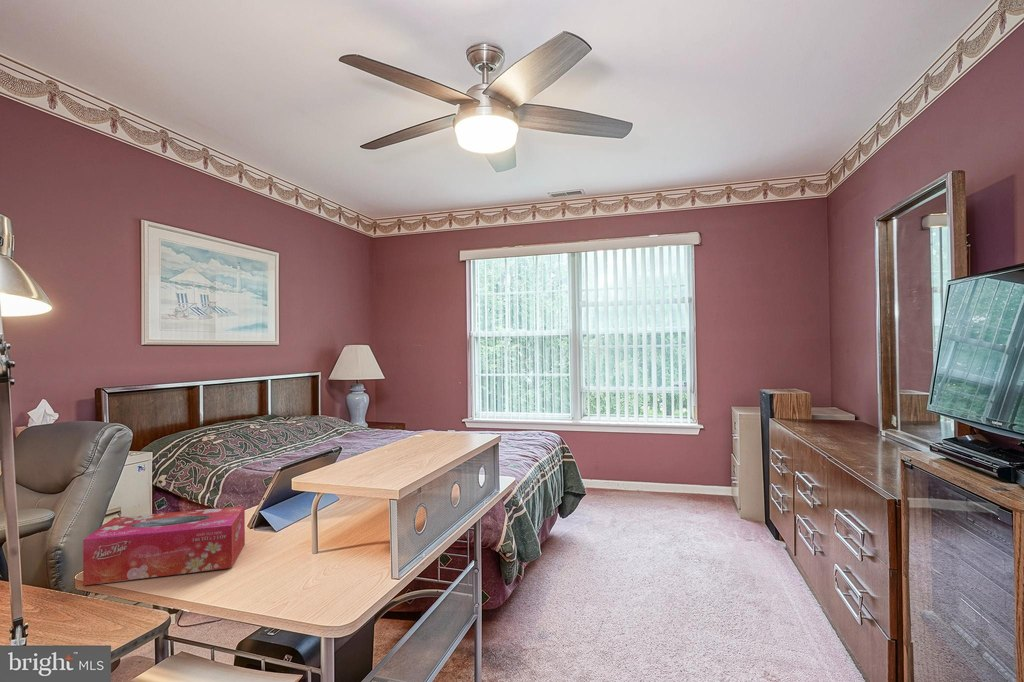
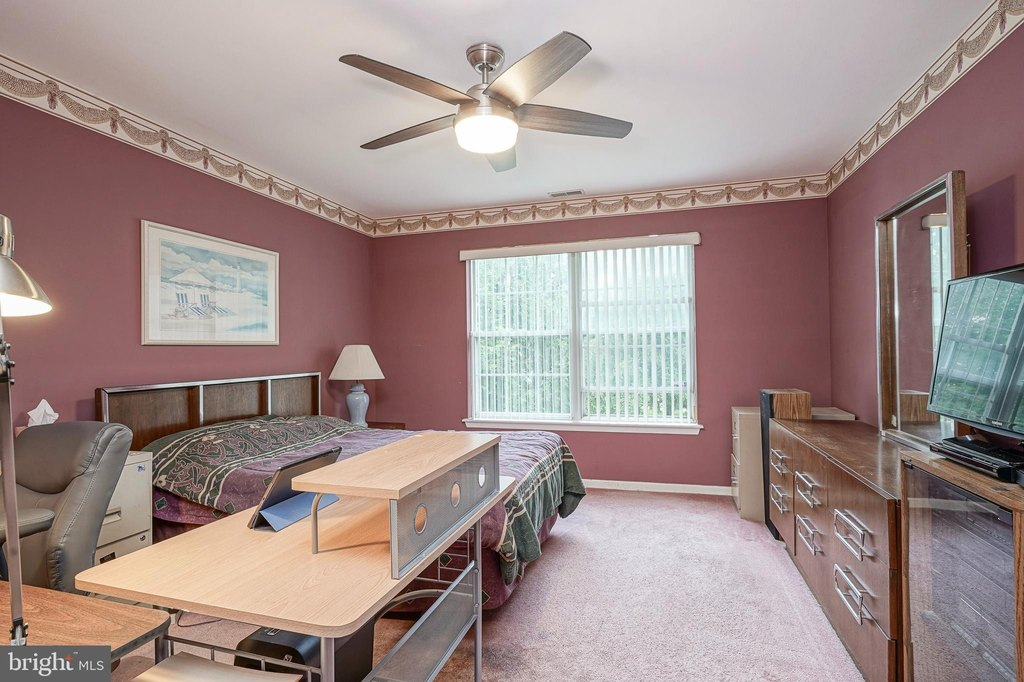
- tissue box (171, 542)
